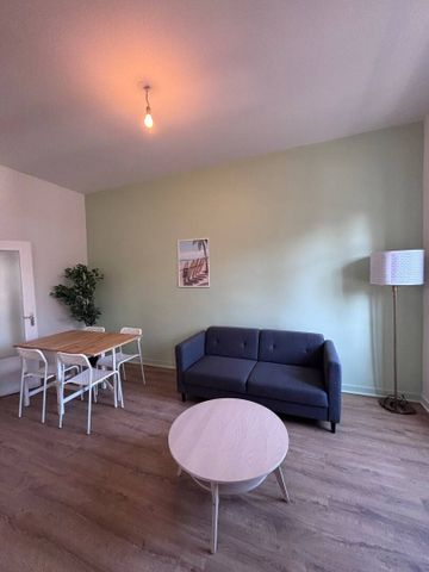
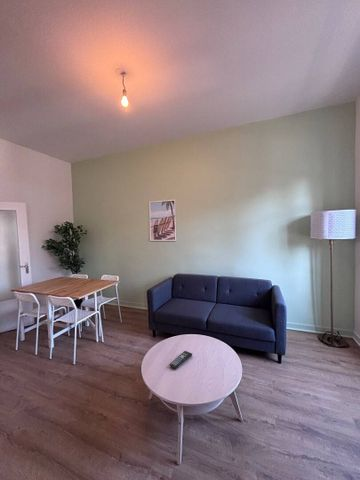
+ remote control (181, 359)
